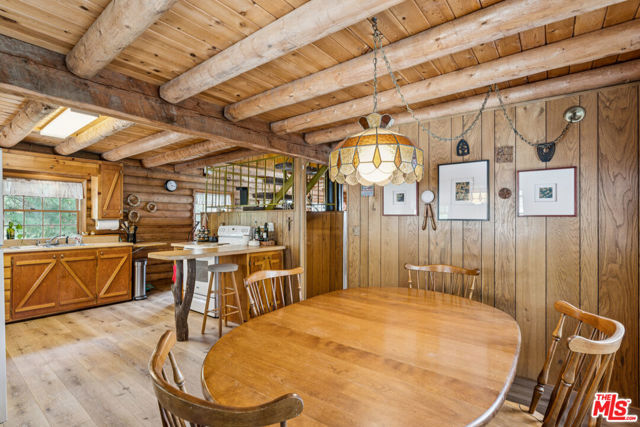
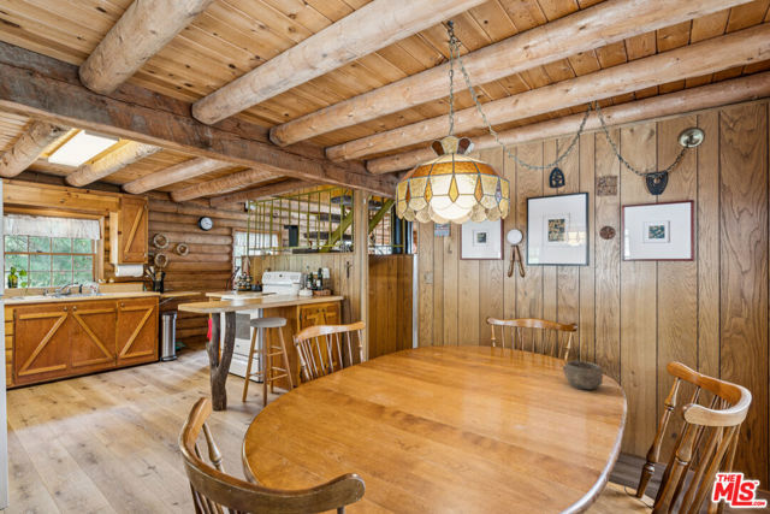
+ bowl (582, 374)
